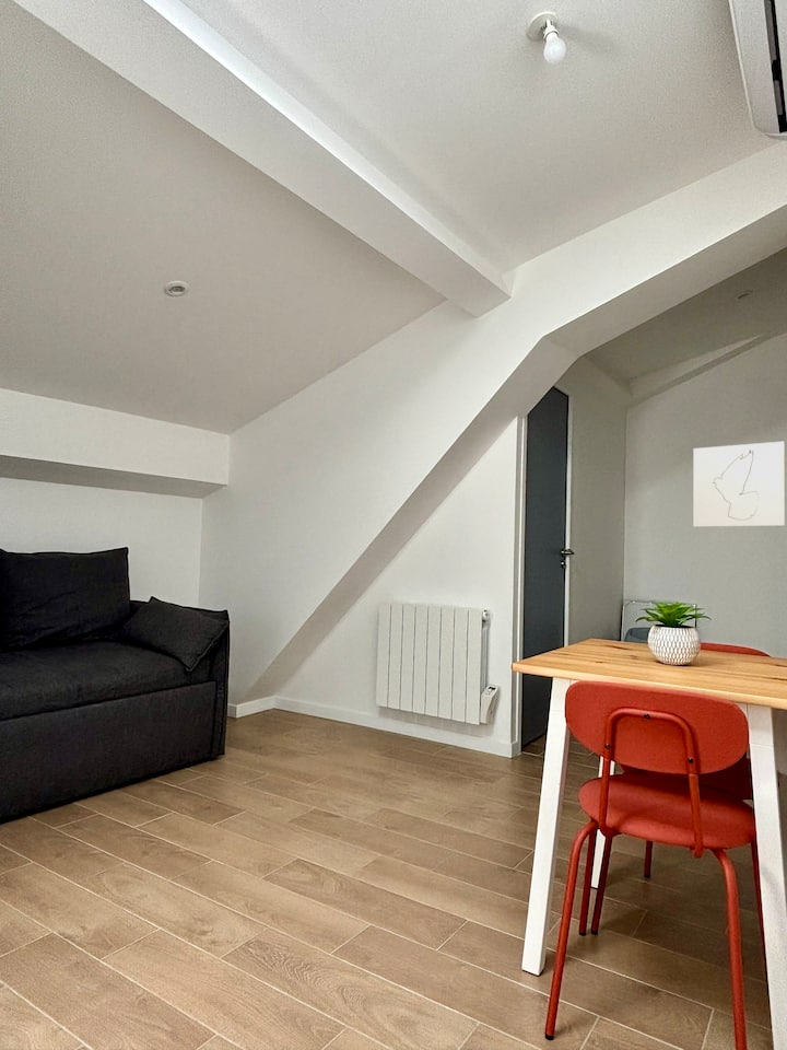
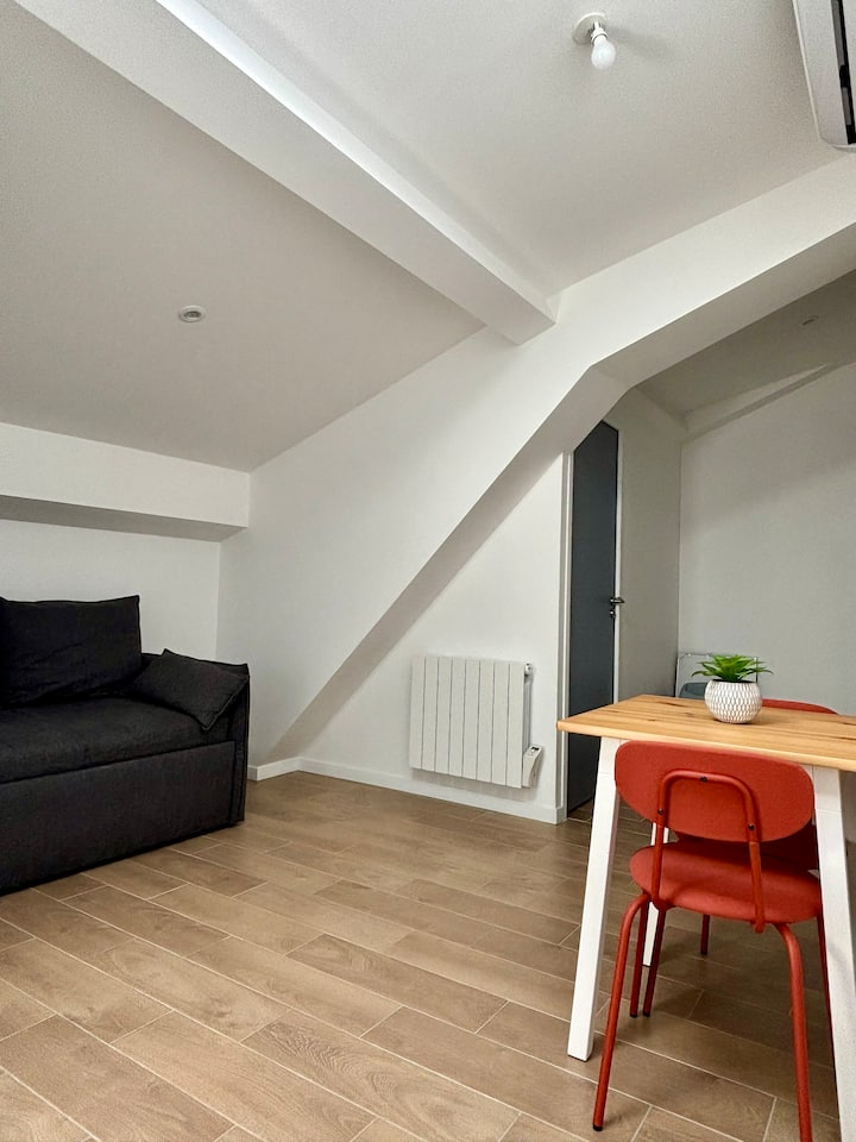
- wall art (737, 486)
